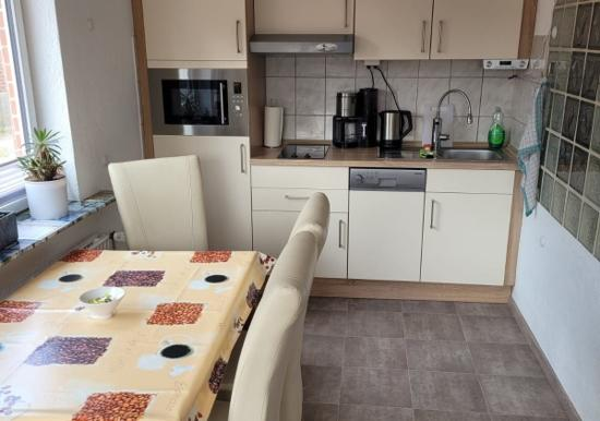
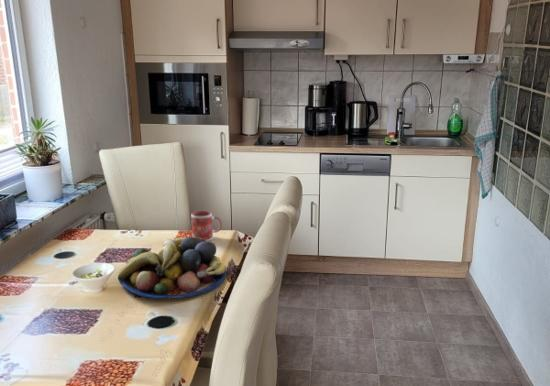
+ mug (207, 225)
+ fruit bowl (173, 259)
